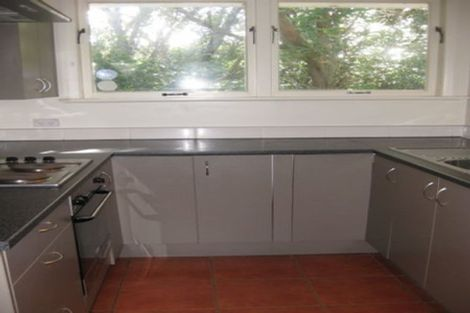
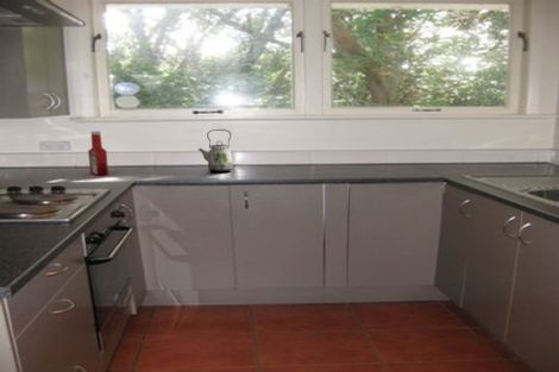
+ kettle (214, 150)
+ soap bottle (96, 152)
